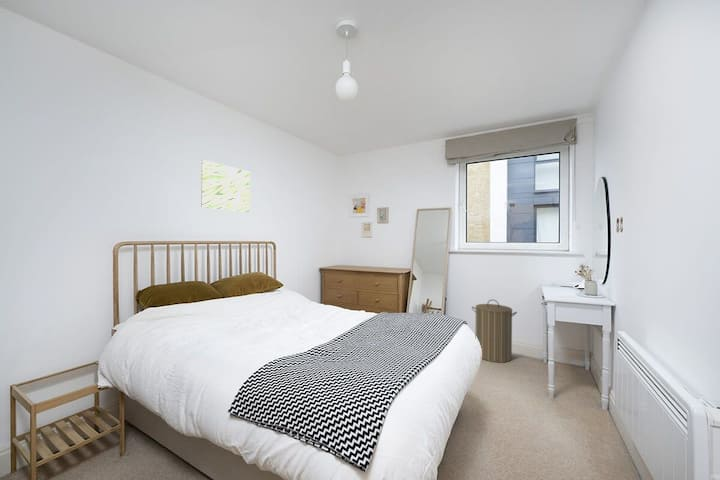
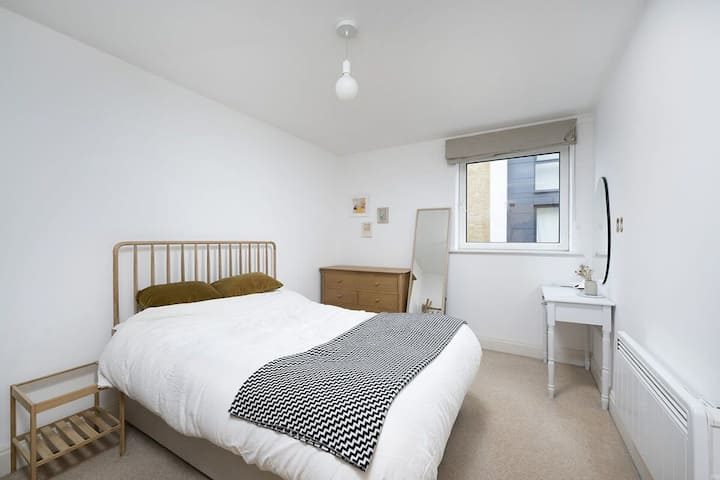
- wall art (227, 188)
- laundry hamper (493, 327)
